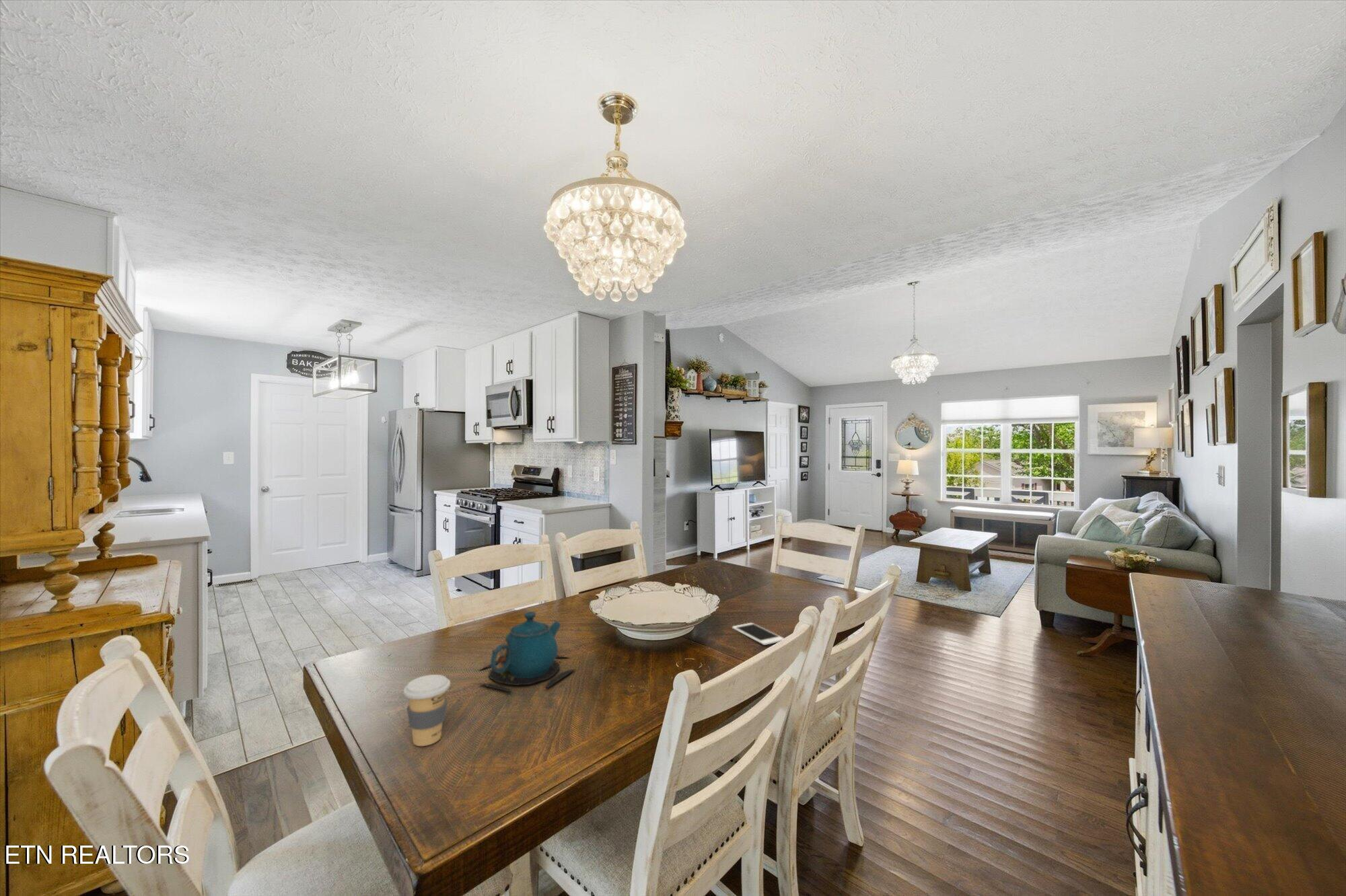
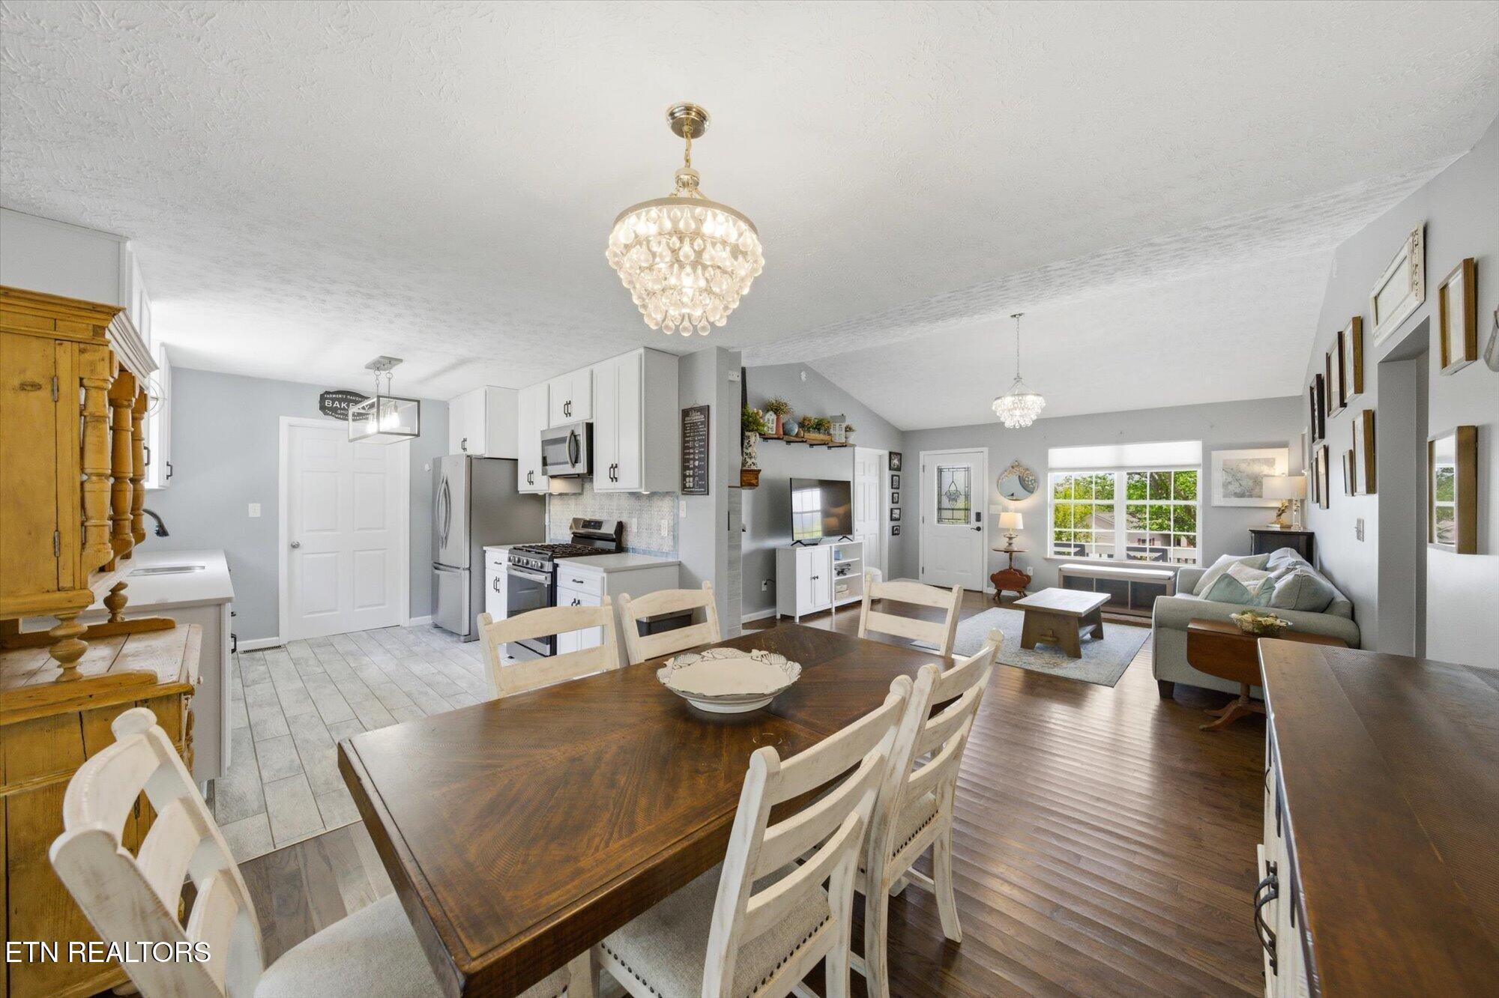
- cell phone (757, 633)
- coffee cup (427, 710)
- teapot (525, 642)
